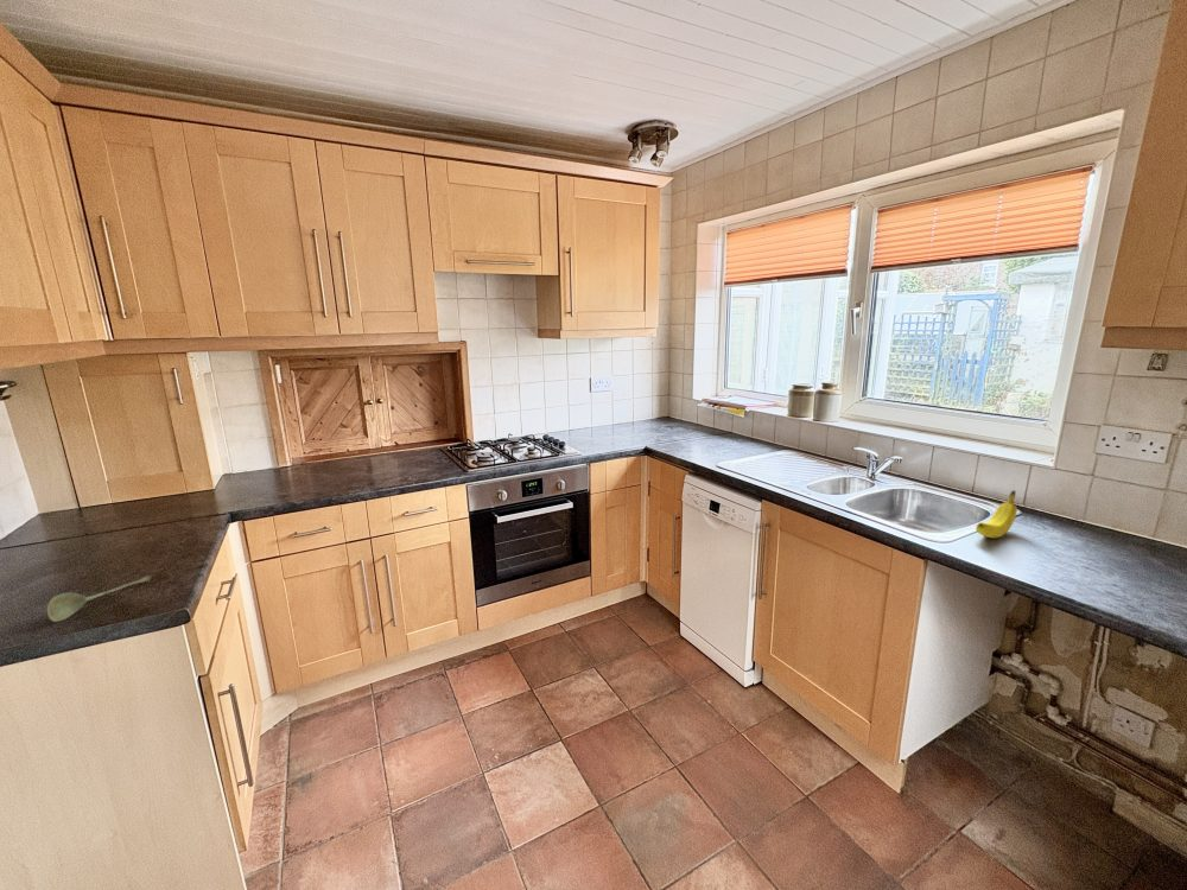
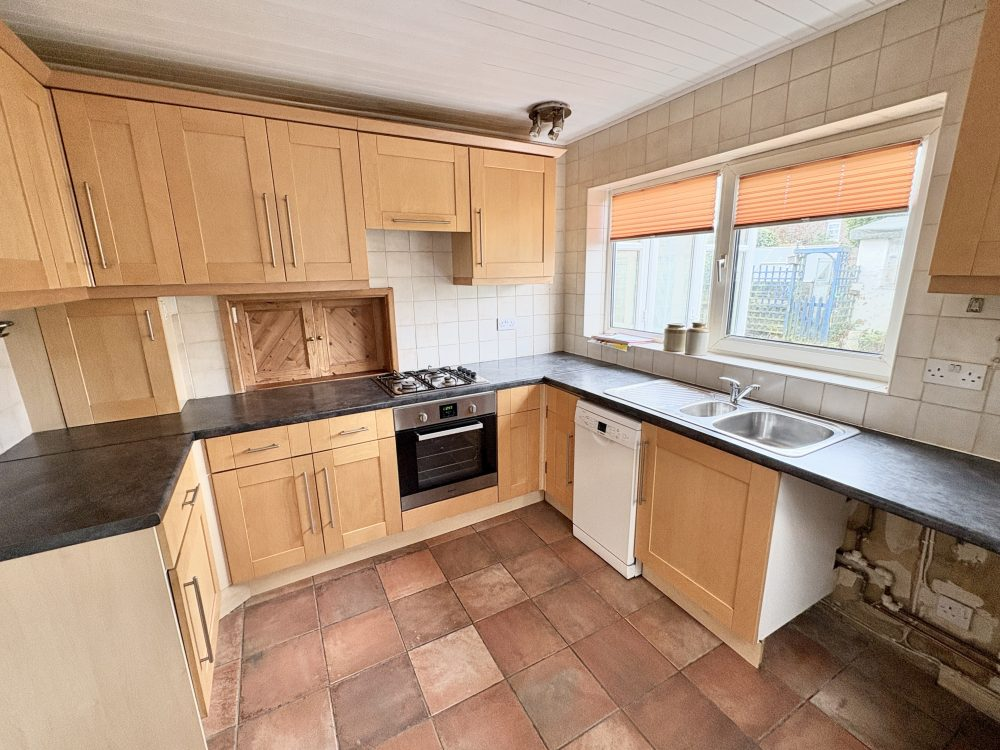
- fruit (997, 516)
- soupspoon (101, 592)
